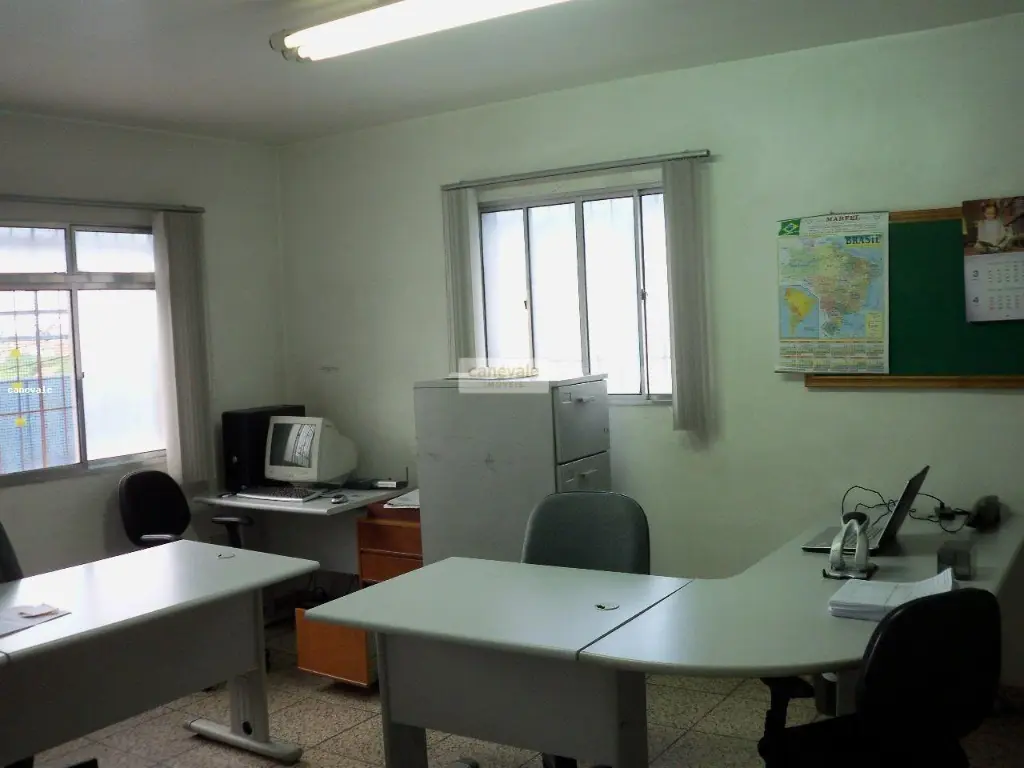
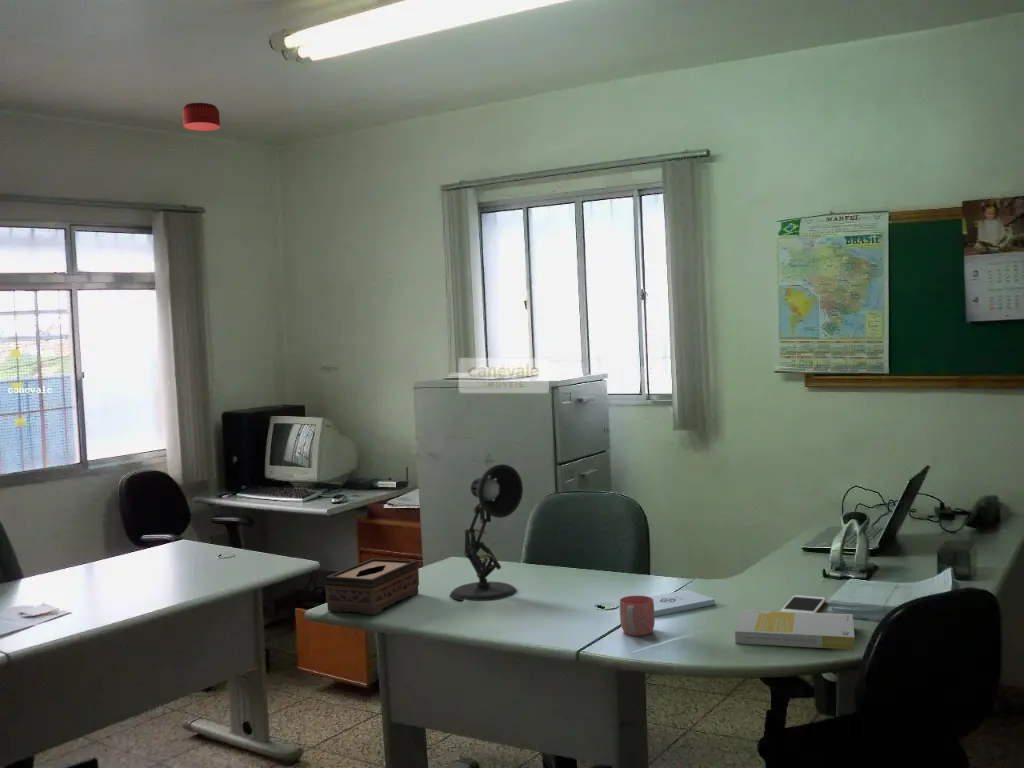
+ tissue box (373, 585)
+ notepad (670, 603)
+ book (795, 628)
+ cell phone (803, 605)
+ mug (635, 617)
+ smoke detector (201, 116)
+ desk lamp (482, 527)
